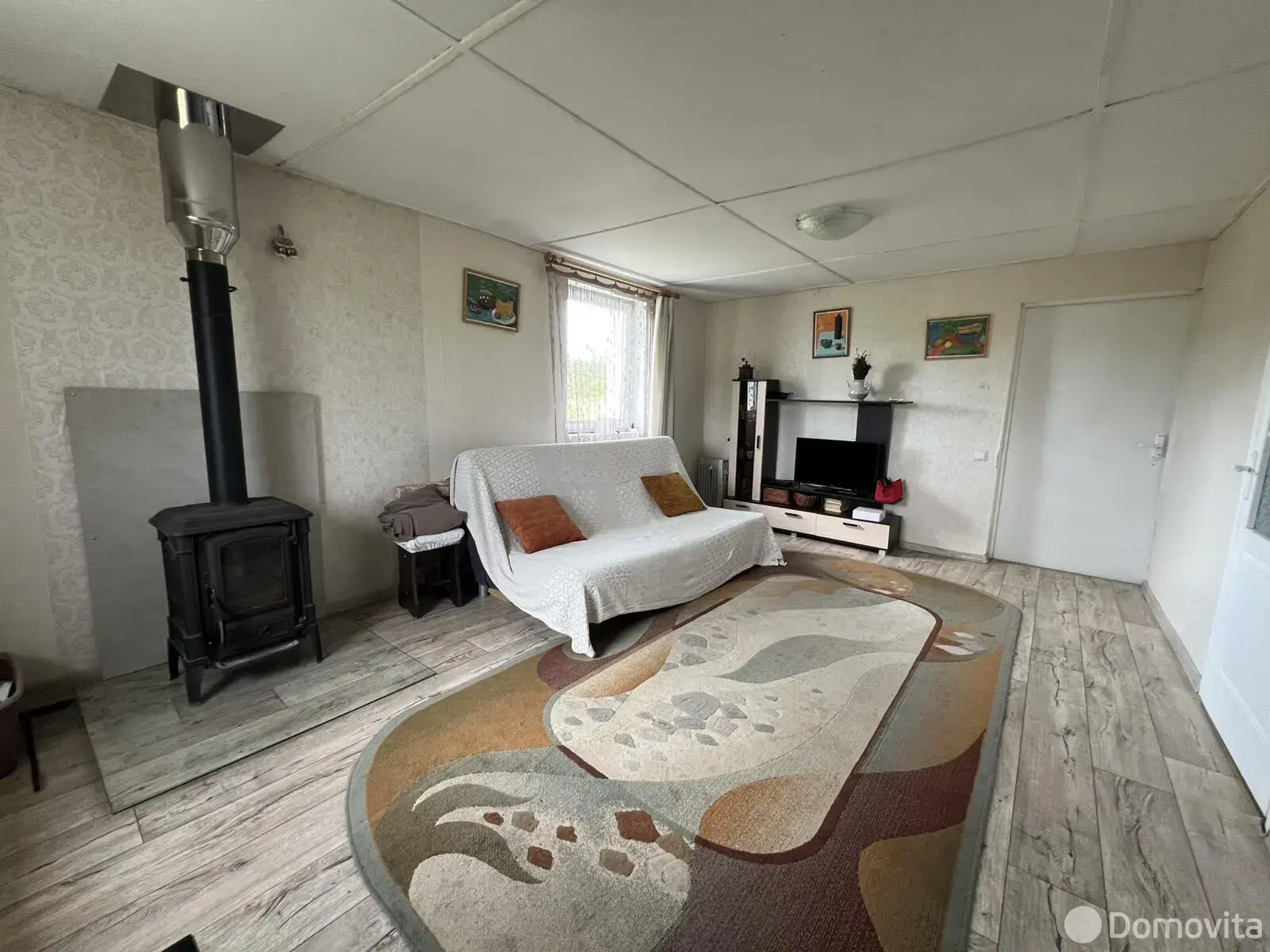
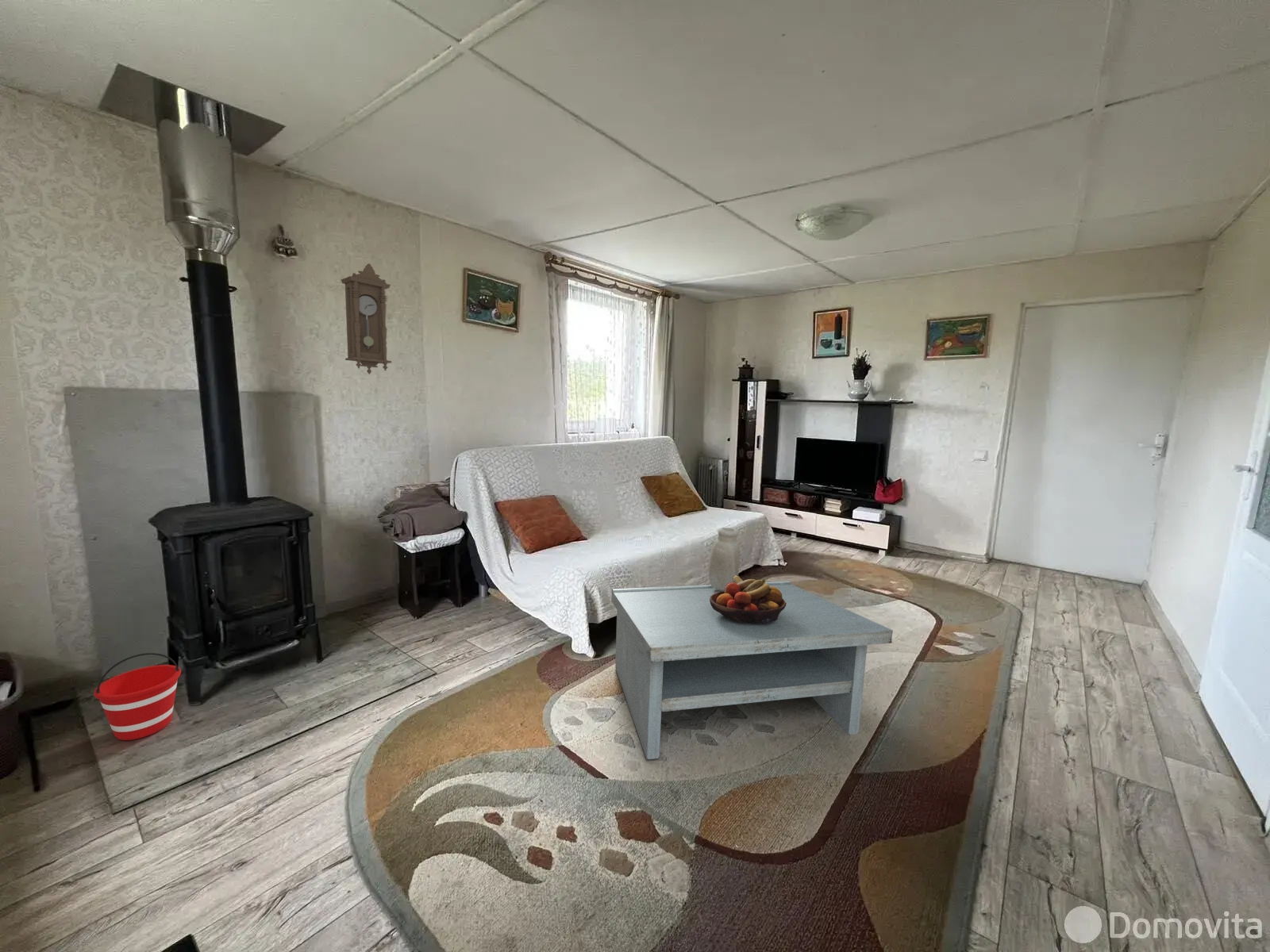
+ coffee table (731, 651)
+ pendulum clock (367, 320)
+ fruit bowl (747, 600)
+ vase (711, 551)
+ bucket (140, 692)
